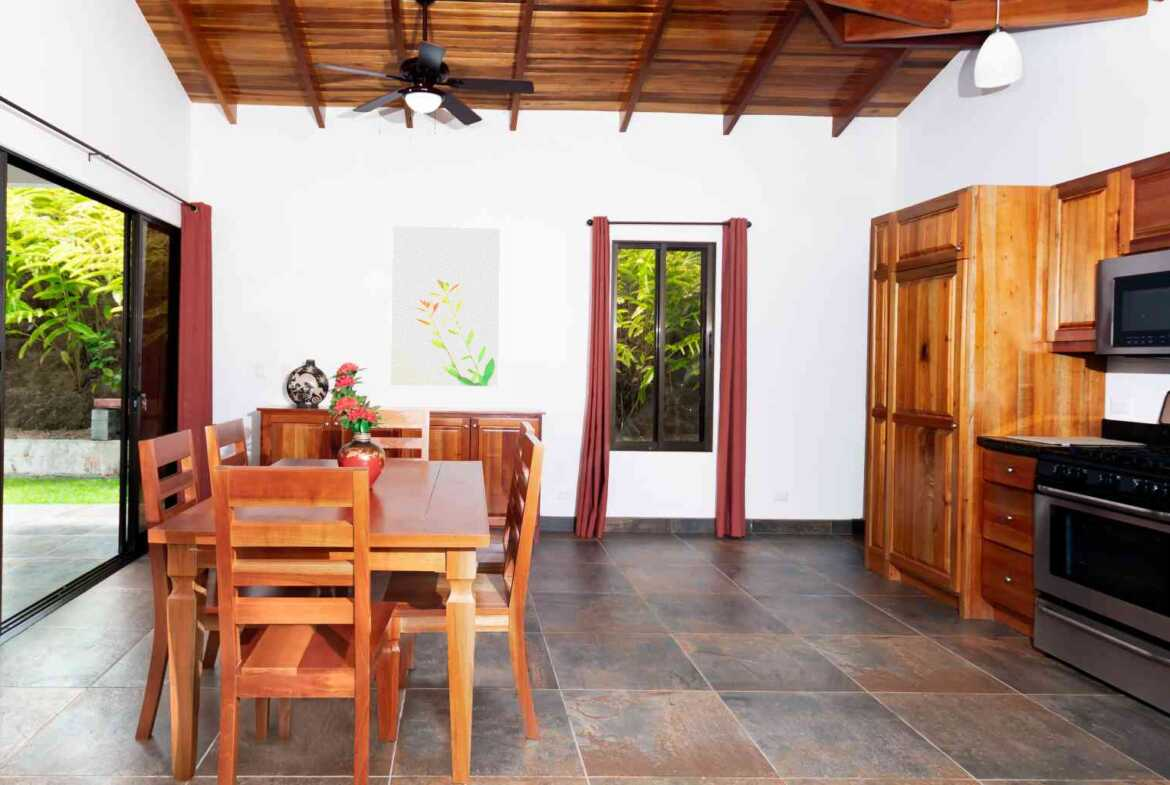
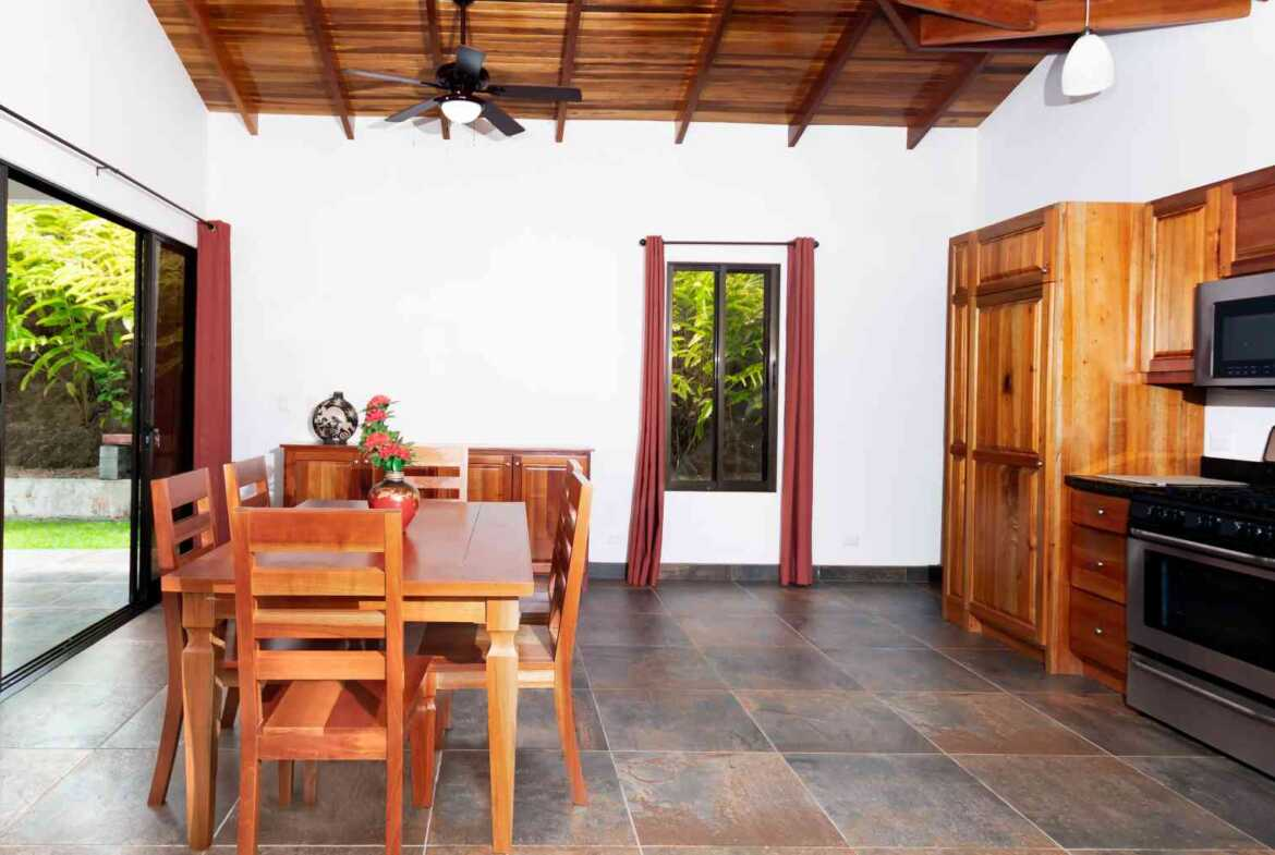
- wall art (445, 306)
